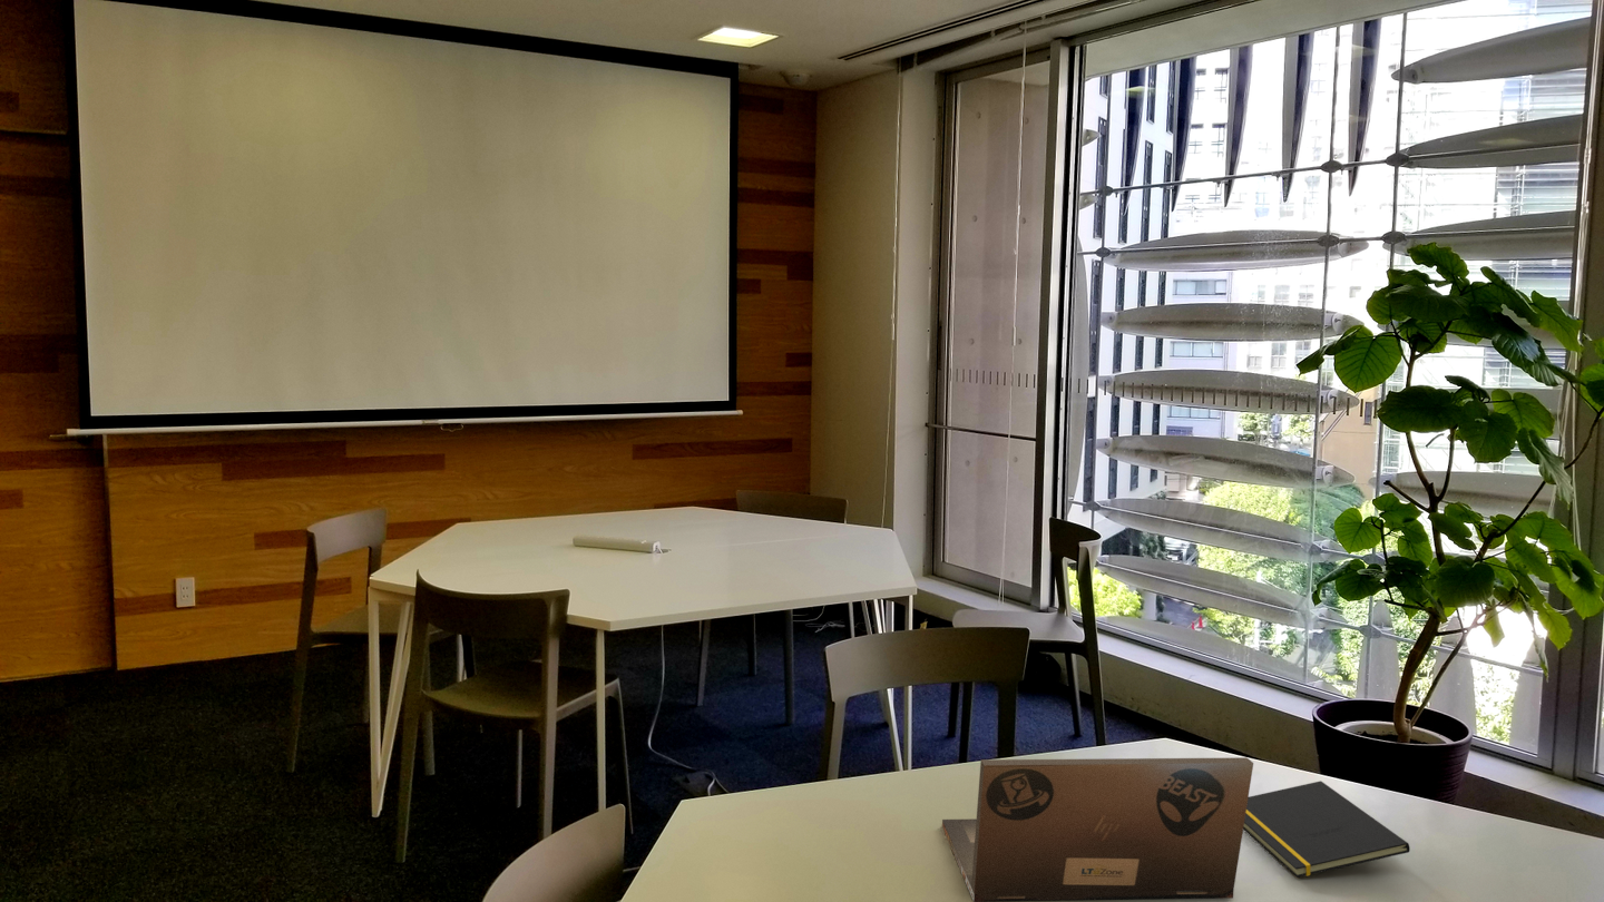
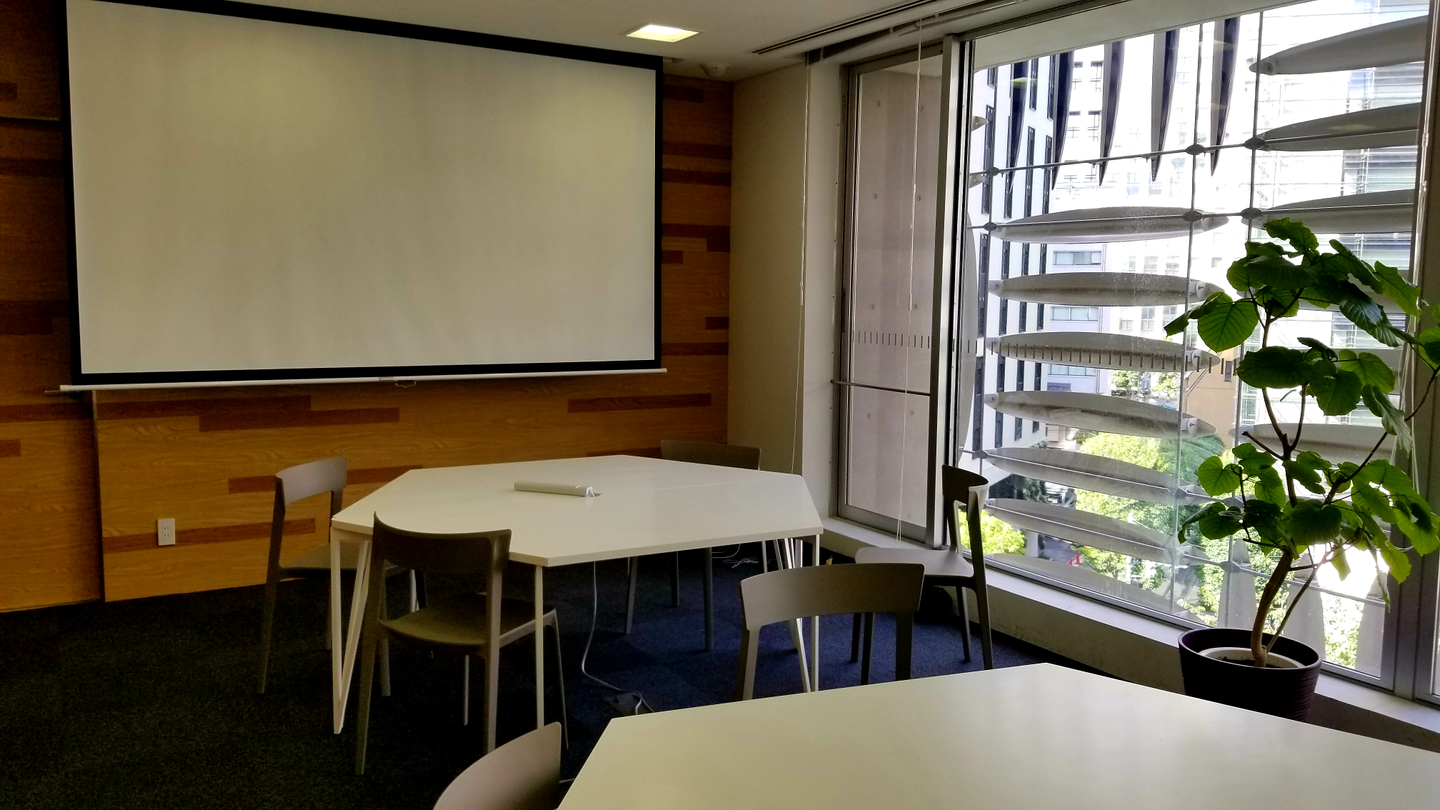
- laptop (1084, 797)
- notepad (1310, 825)
